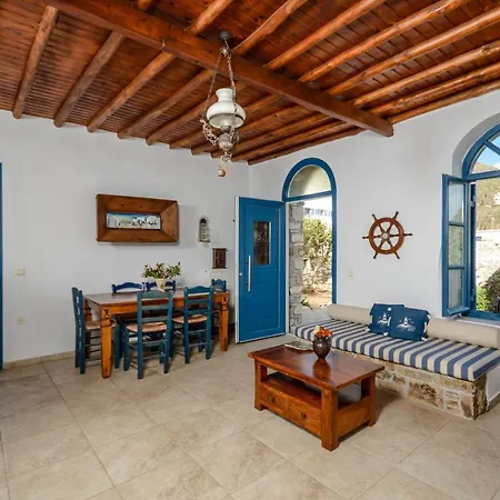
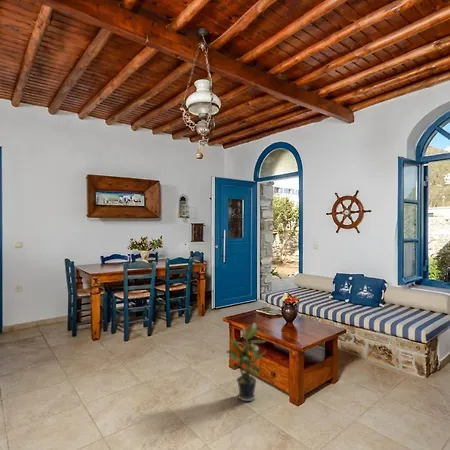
+ potted plant (247, 359)
